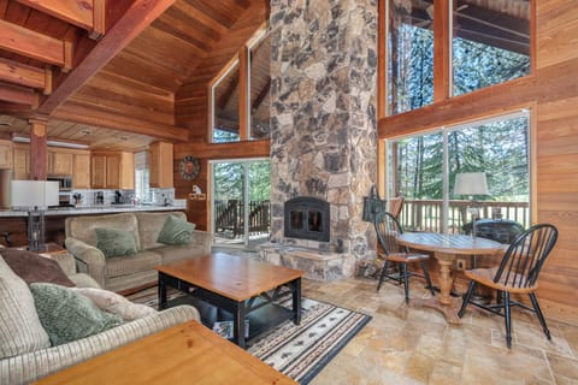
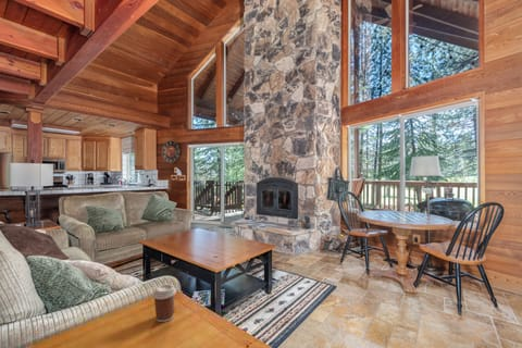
+ coffee cup (164, 302)
